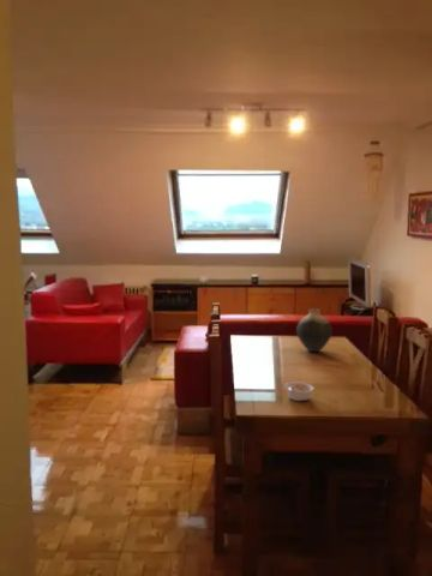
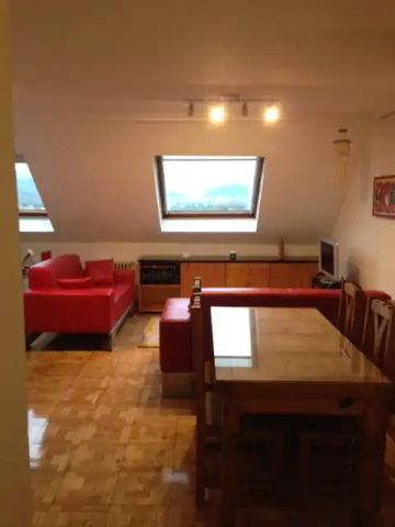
- vase (313, 330)
- legume (299, 391)
